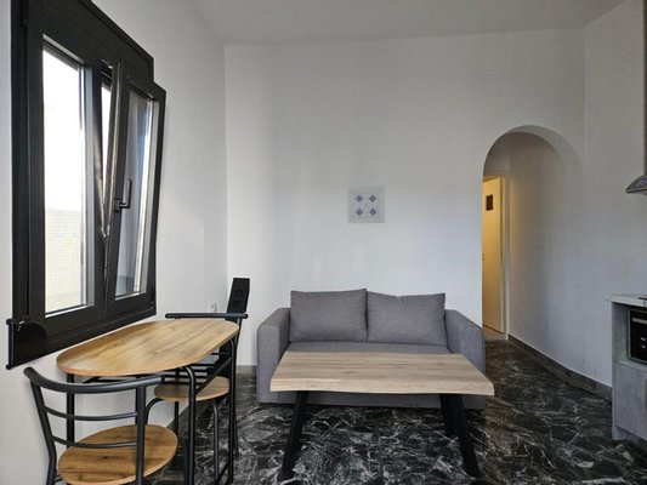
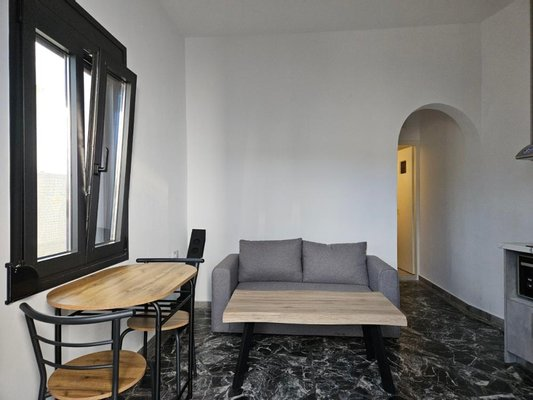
- wall art (365, 205)
